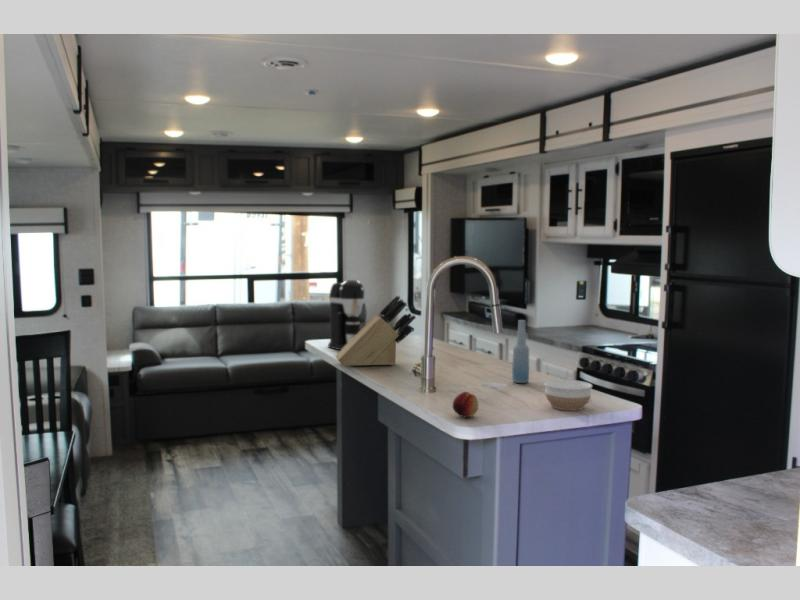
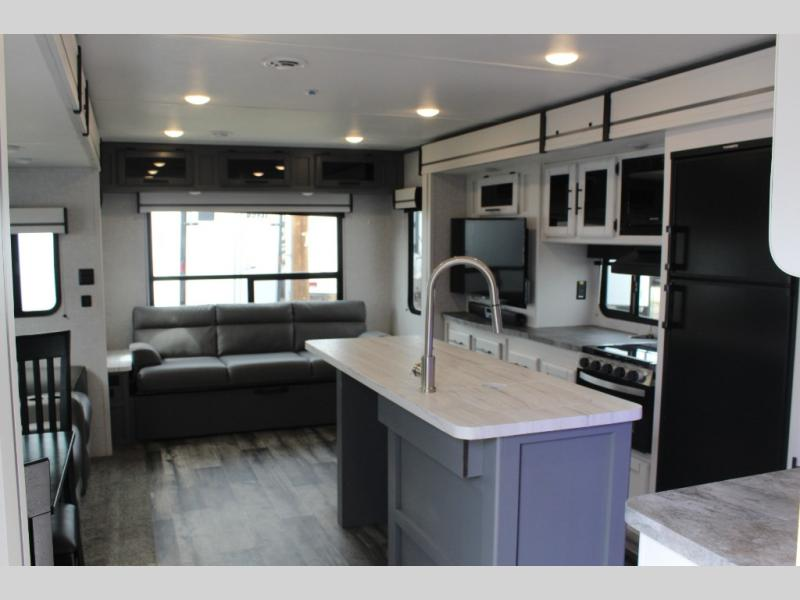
- fruit (465, 404)
- coffee maker (346, 313)
- bottle (521, 351)
- bowl (567, 395)
- knife block (375, 330)
